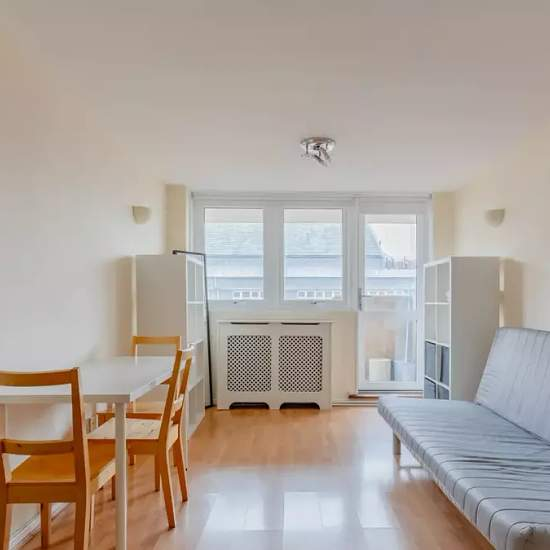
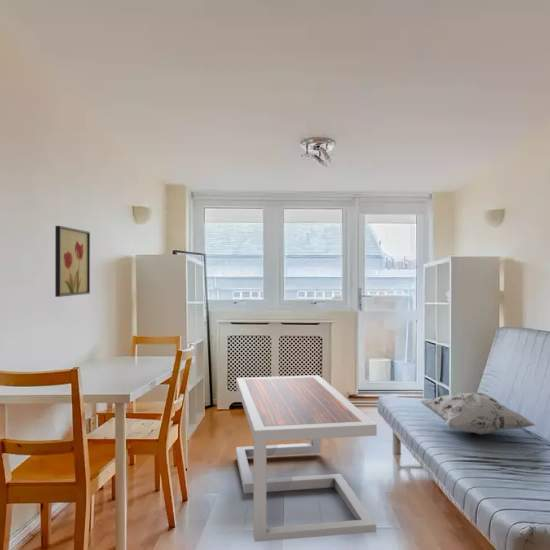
+ coffee table (293, 444)
+ decorative pillow (473, 412)
+ wall art (72, 262)
